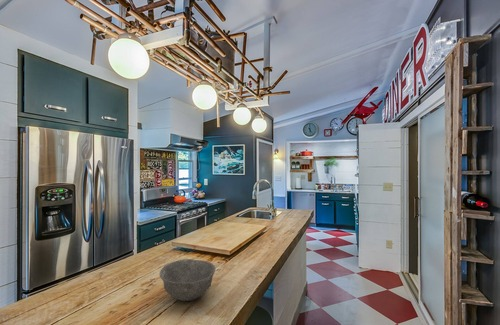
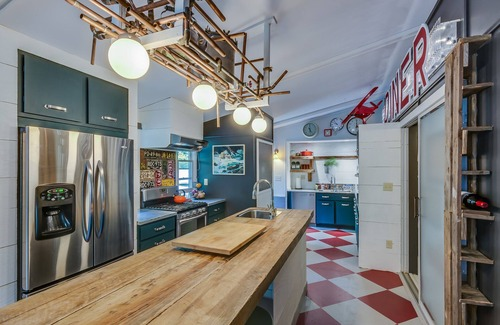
- bowl (188, 281)
